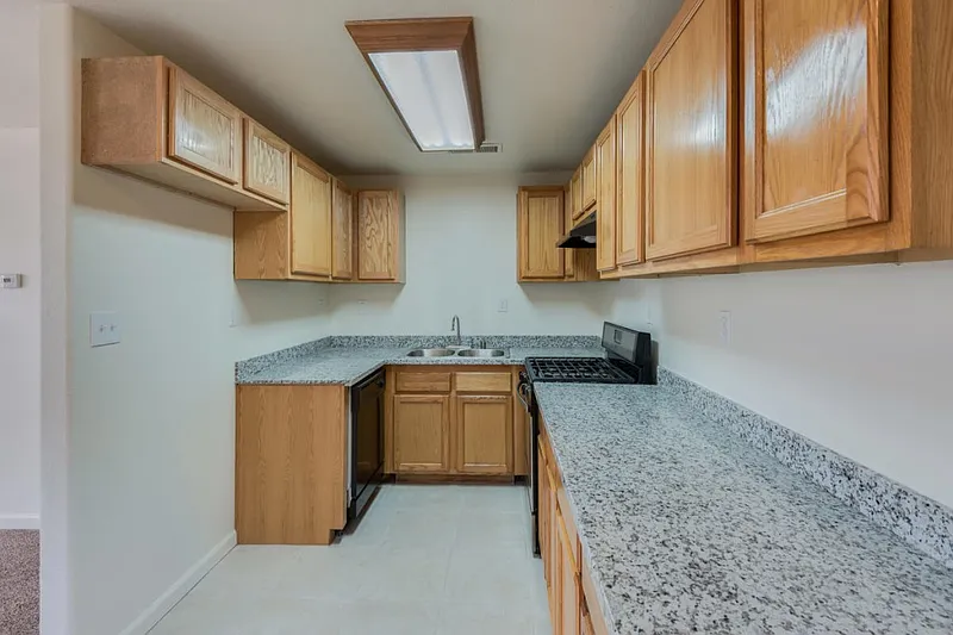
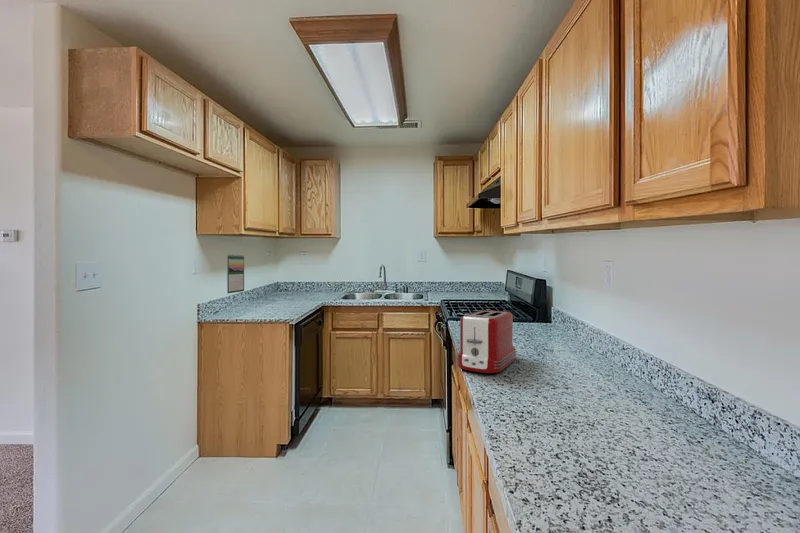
+ calendar (235, 273)
+ toaster (487, 338)
